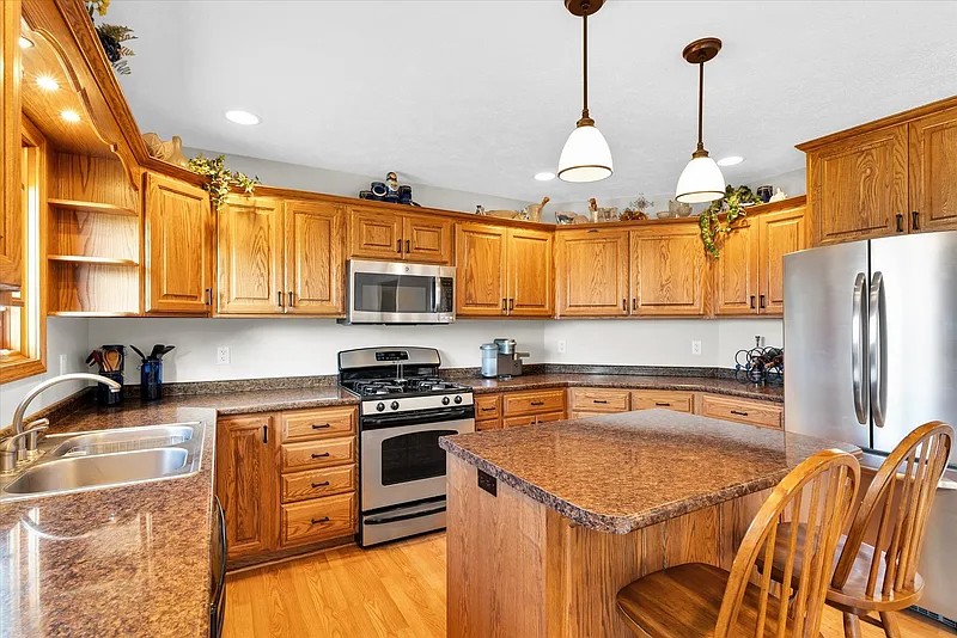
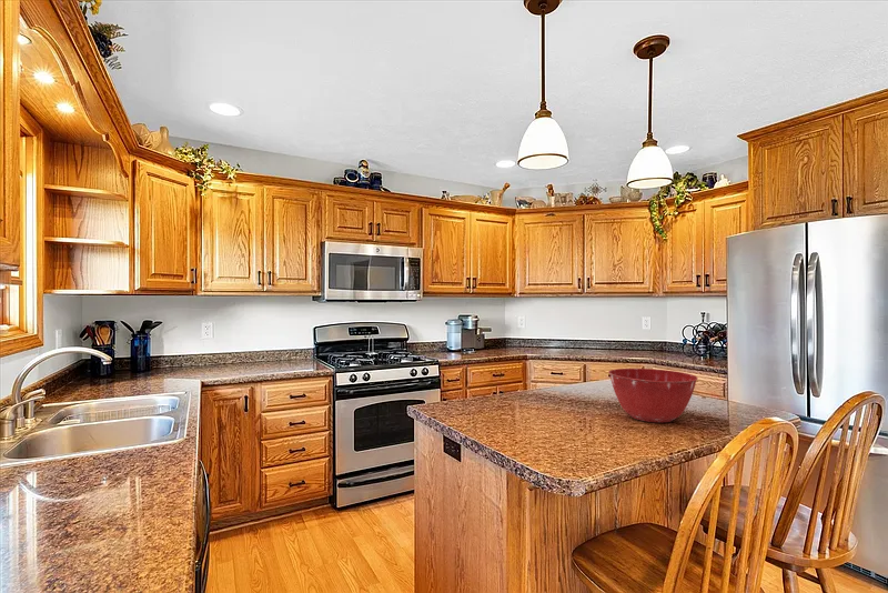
+ mixing bowl (652, 395)
